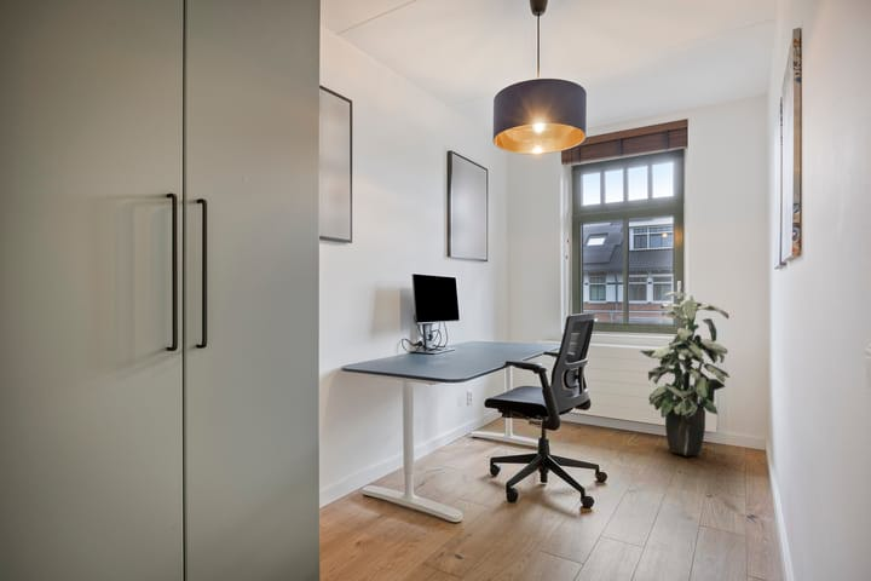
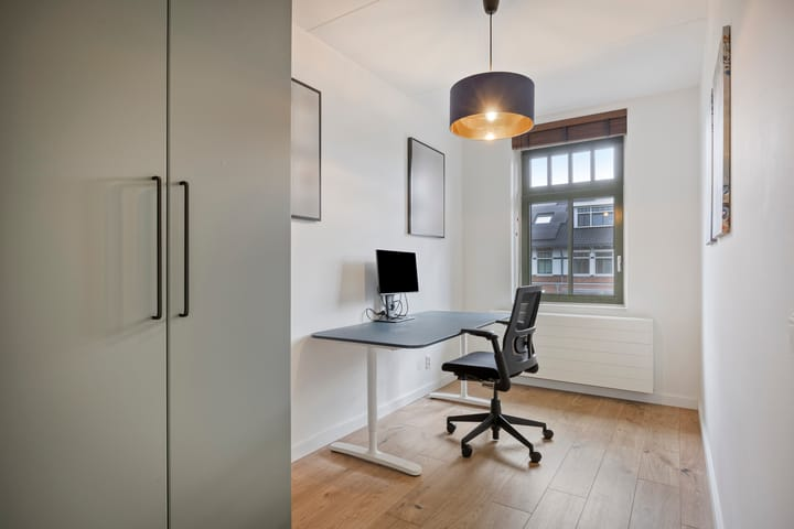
- indoor plant (681, 372)
